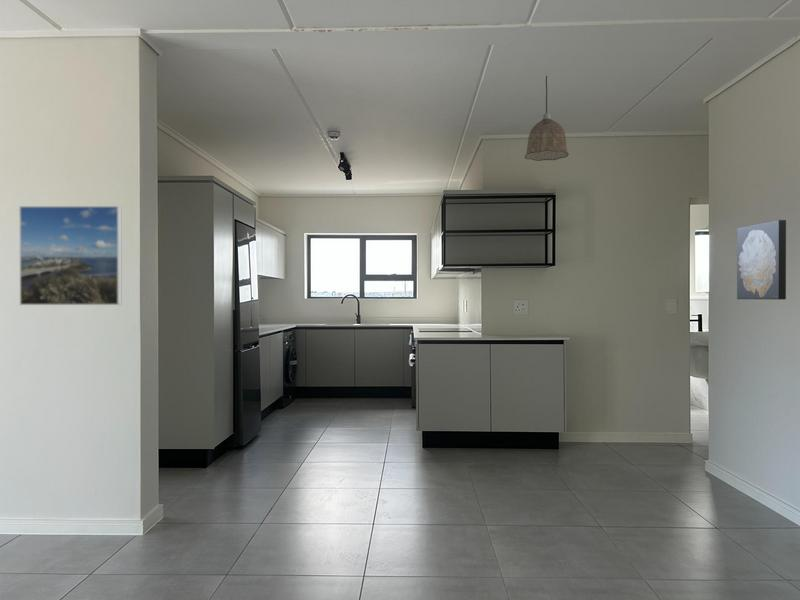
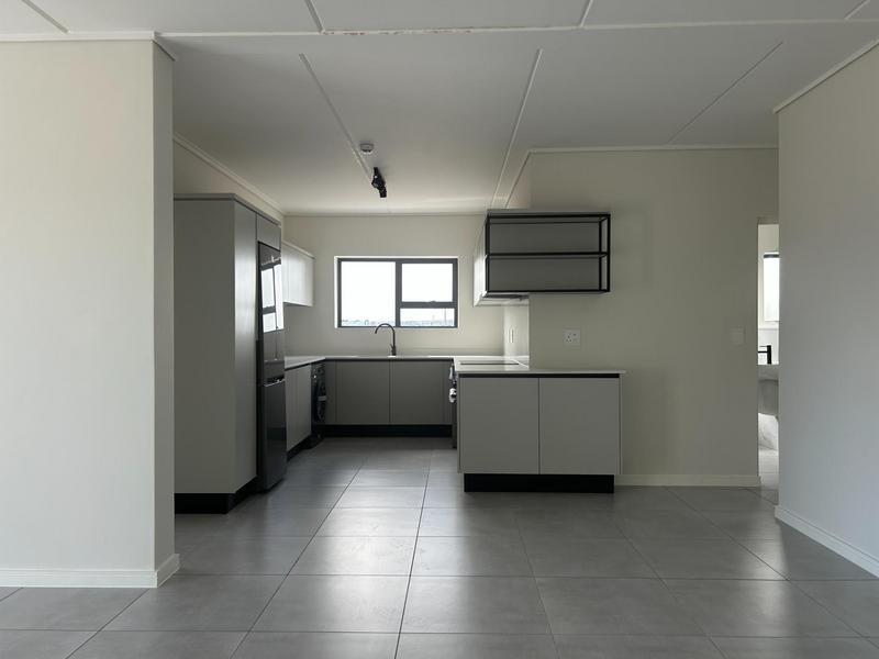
- wall art (760, 261)
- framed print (70, 255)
- pendant lamp (546, 116)
